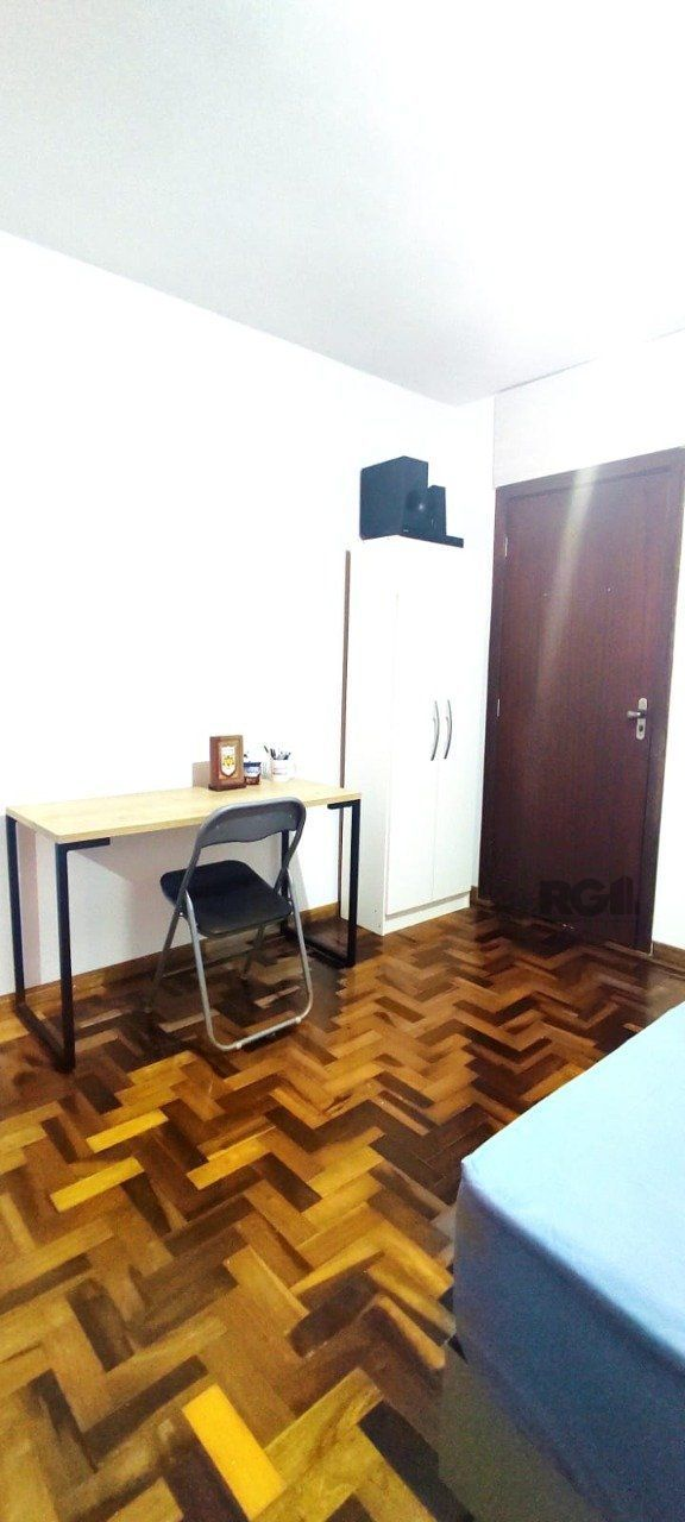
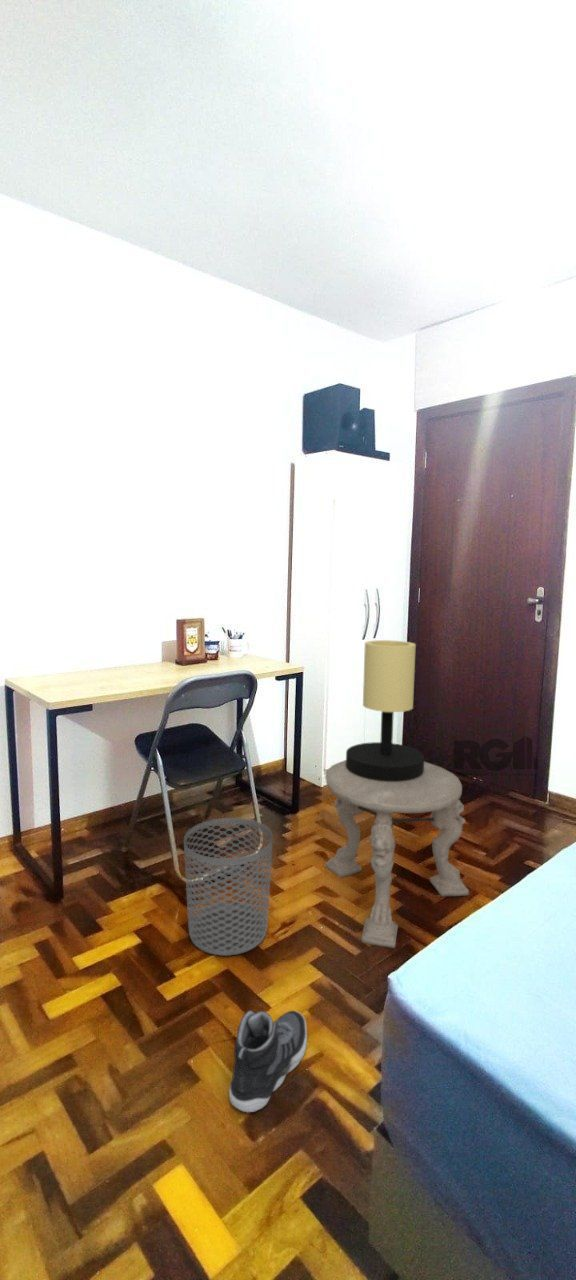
+ waste bin (228, 884)
+ table lamp (386, 705)
+ sneaker (272, 1036)
+ side table (388, 833)
